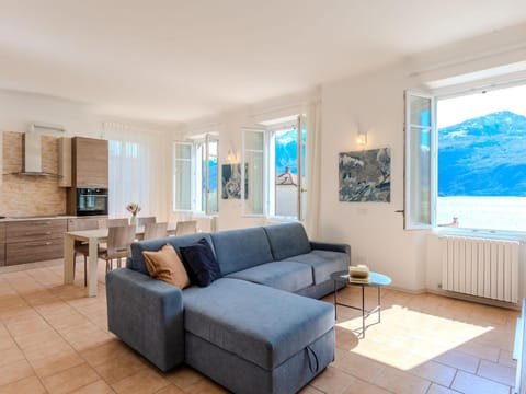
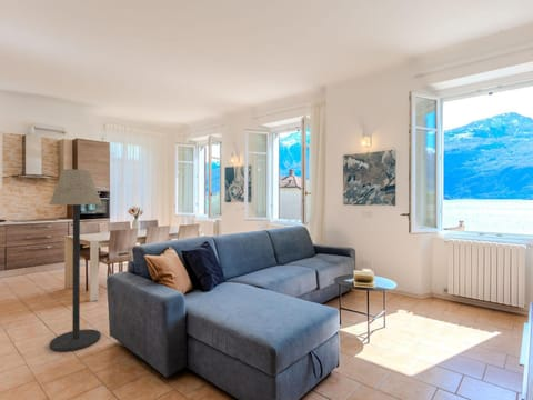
+ floor lamp (76, 256)
